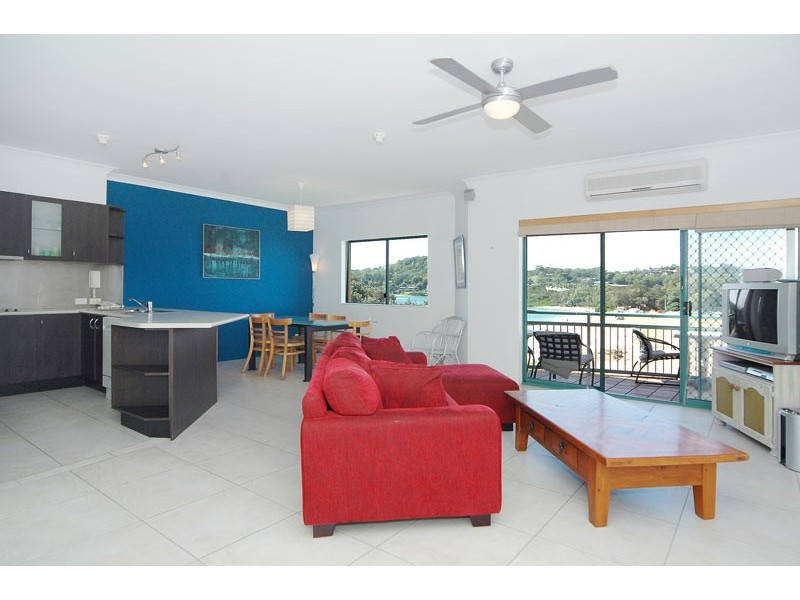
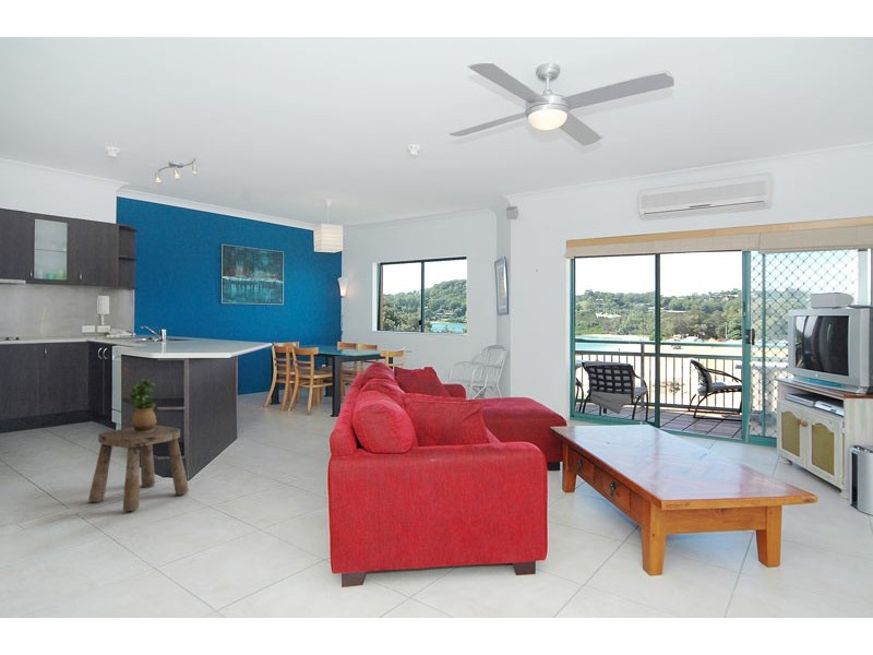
+ stool (141, 464)
+ potted plant (141, 404)
